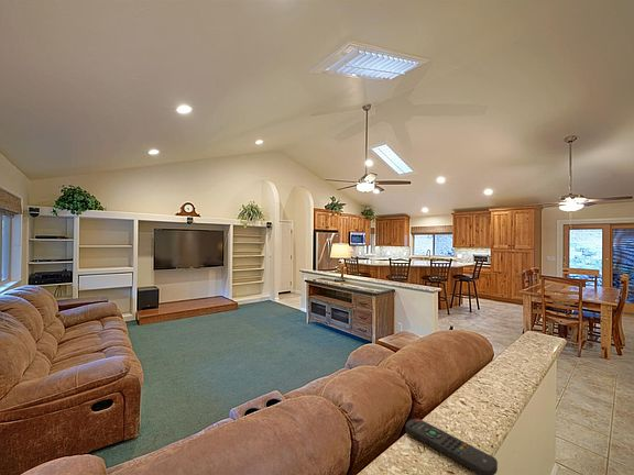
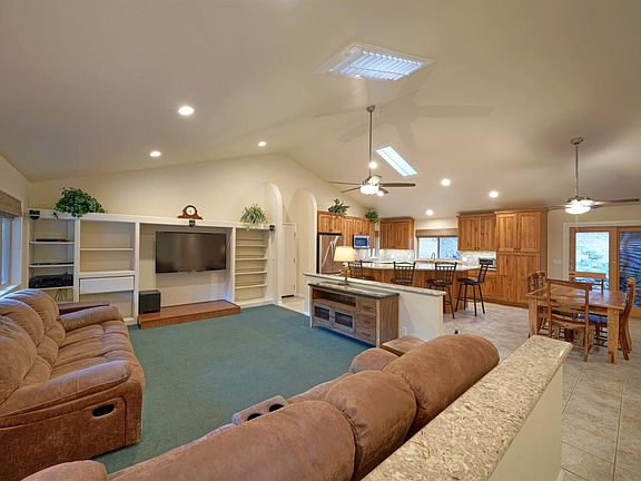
- remote control (447, 443)
